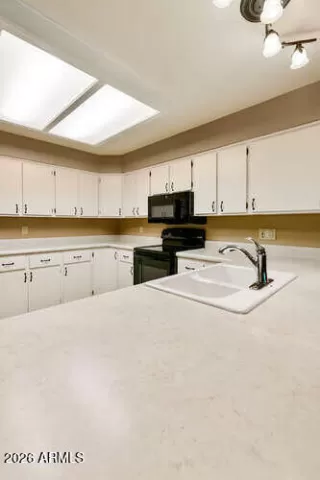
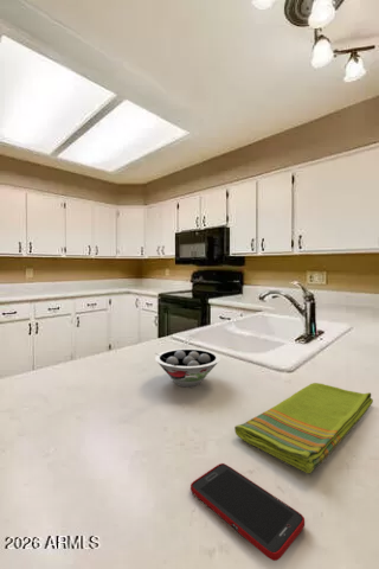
+ cell phone (243, 503)
+ bowl (180, 362)
+ dish towel (310, 411)
